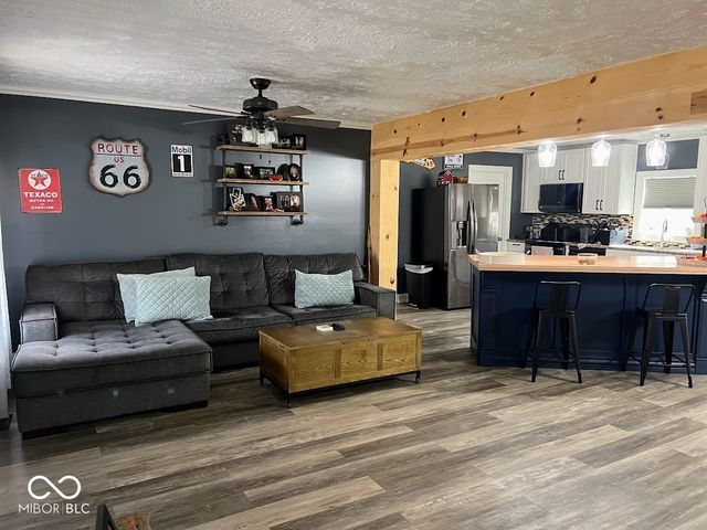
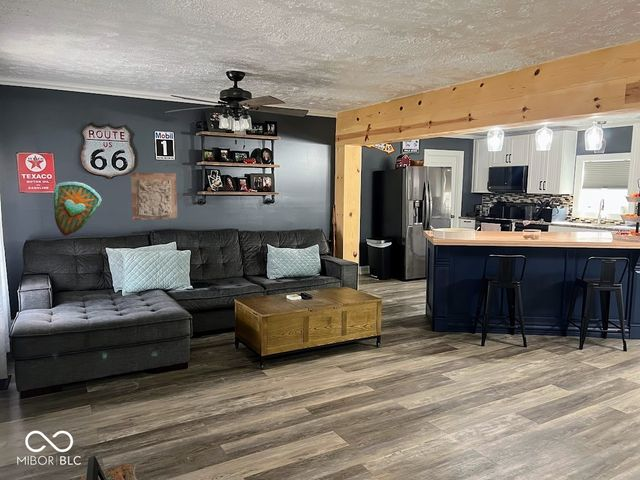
+ stone relief (155, 196)
+ decorative shield (73, 200)
